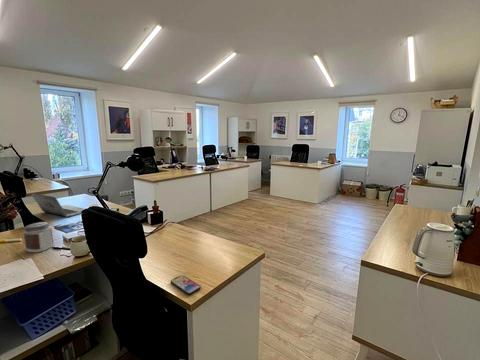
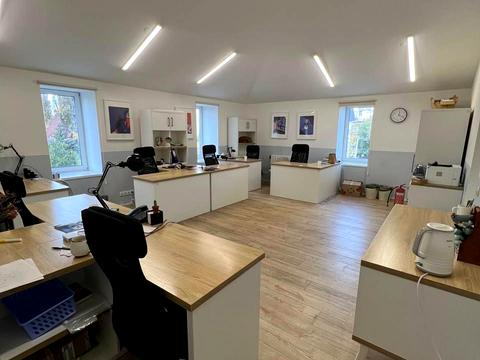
- laptop (58, 202)
- jar (38, 236)
- smartphone (185, 284)
